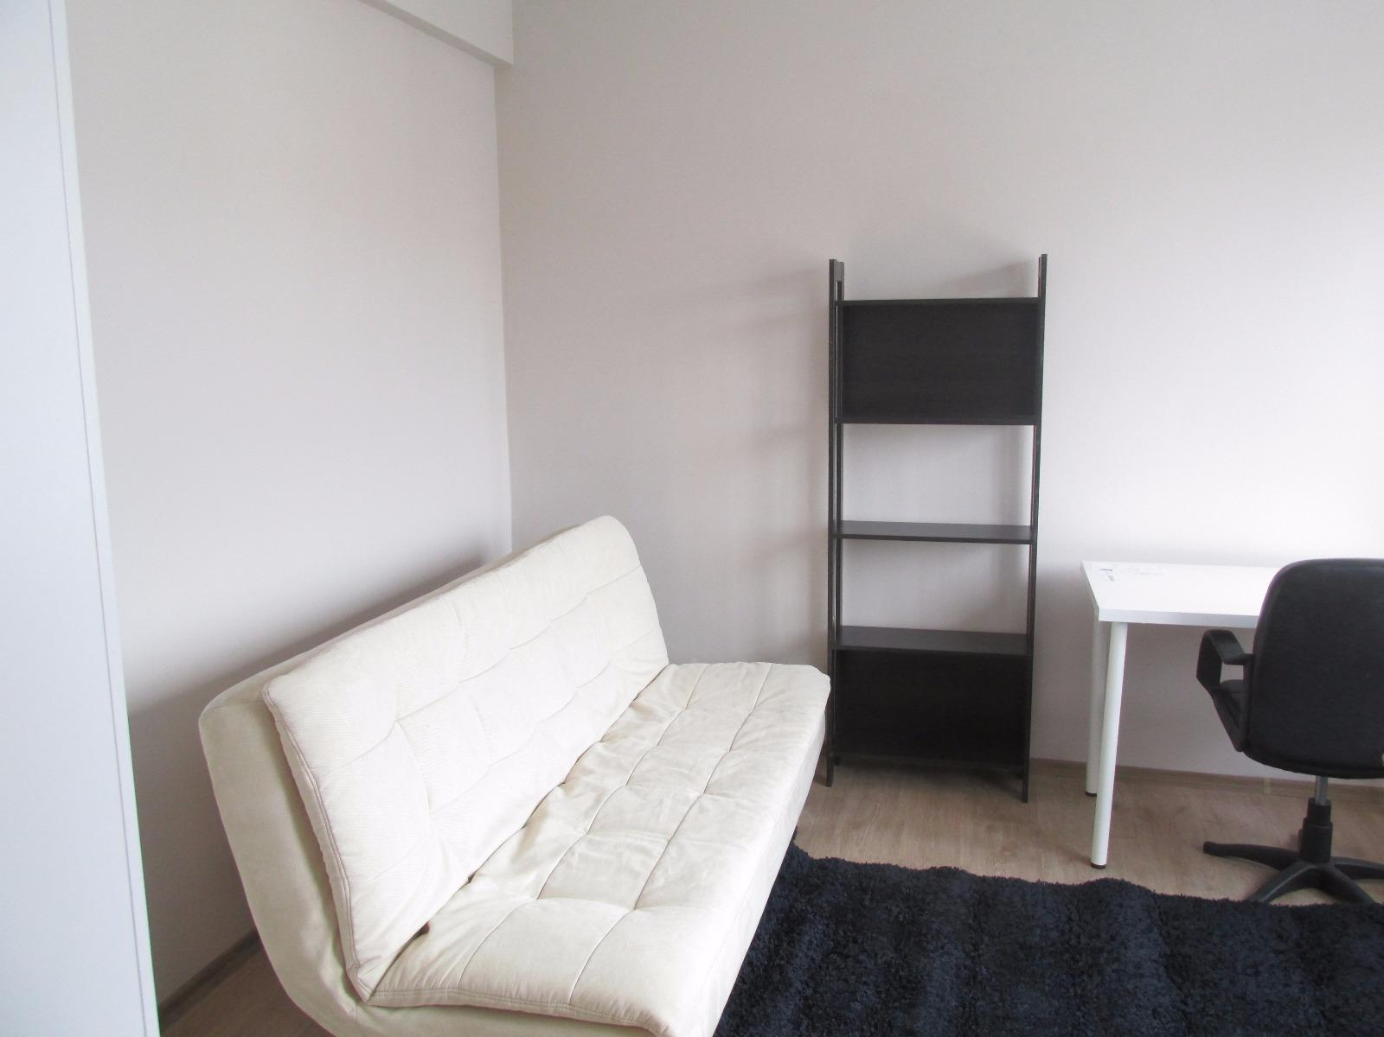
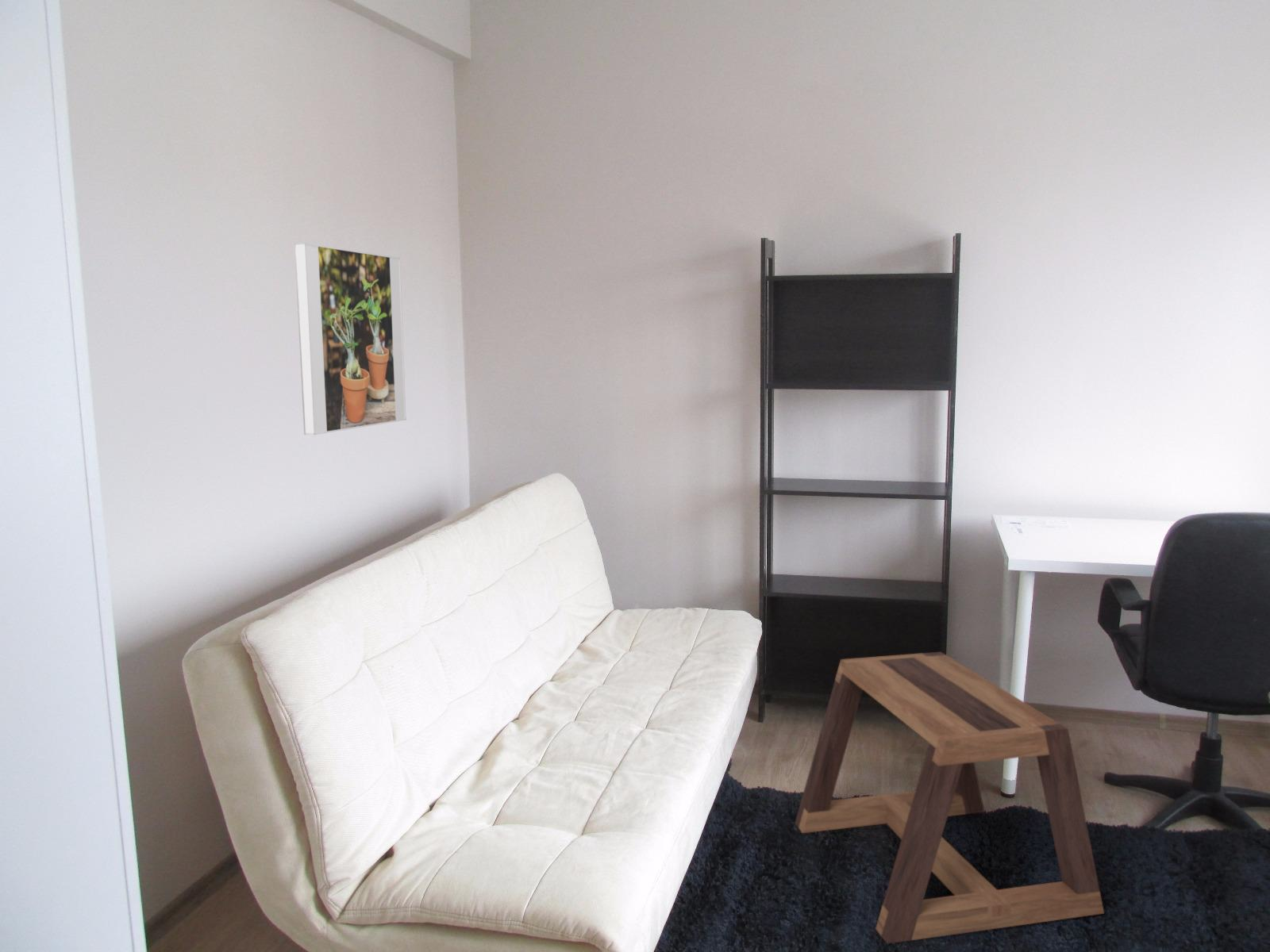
+ stool (939, 778)
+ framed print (355, 340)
